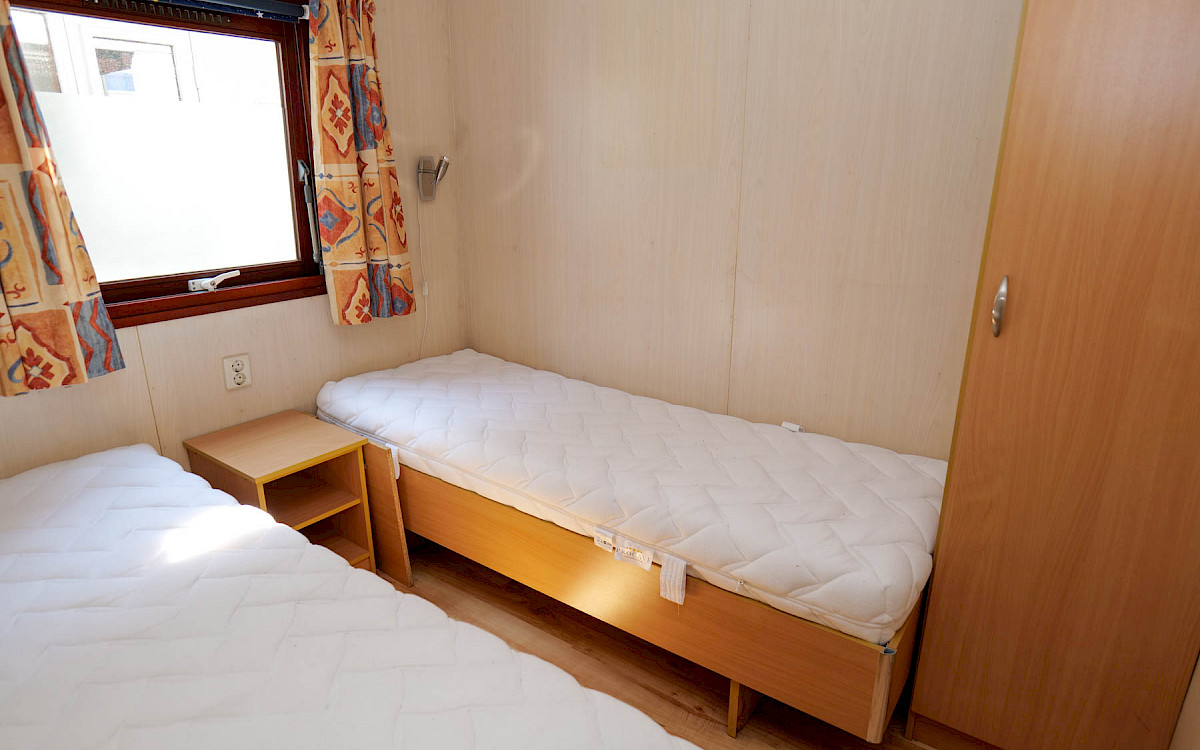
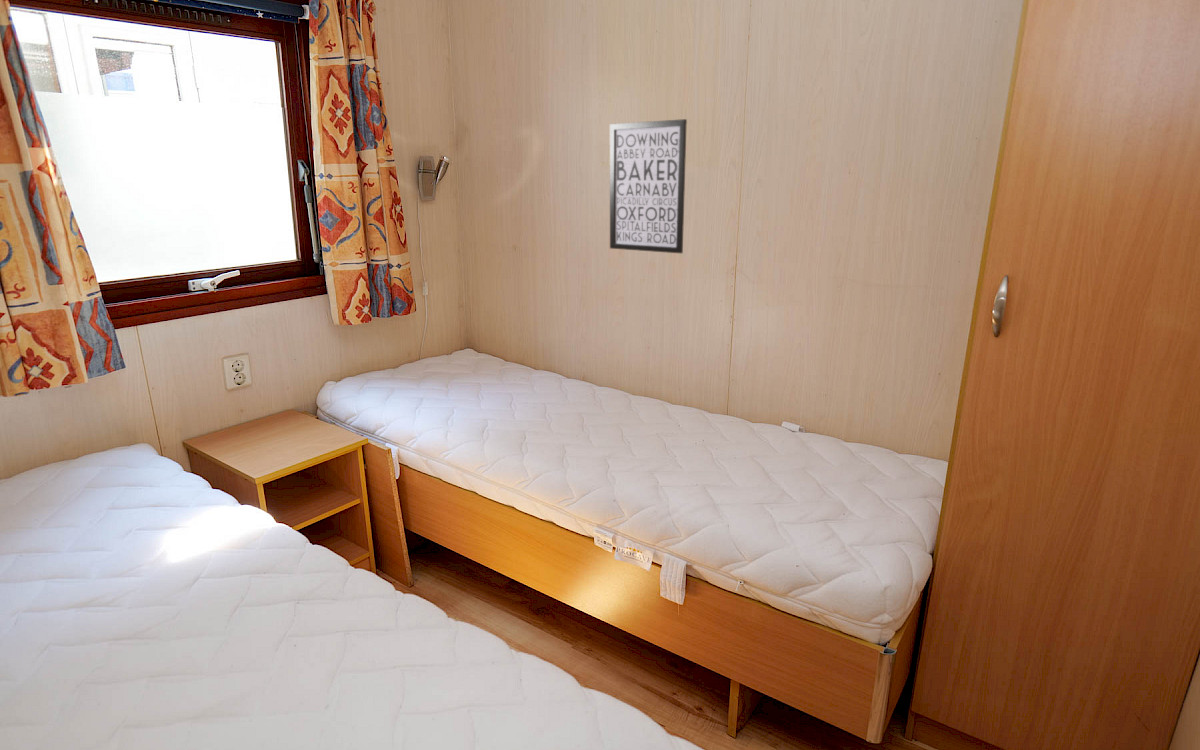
+ wall art (645, 187)
